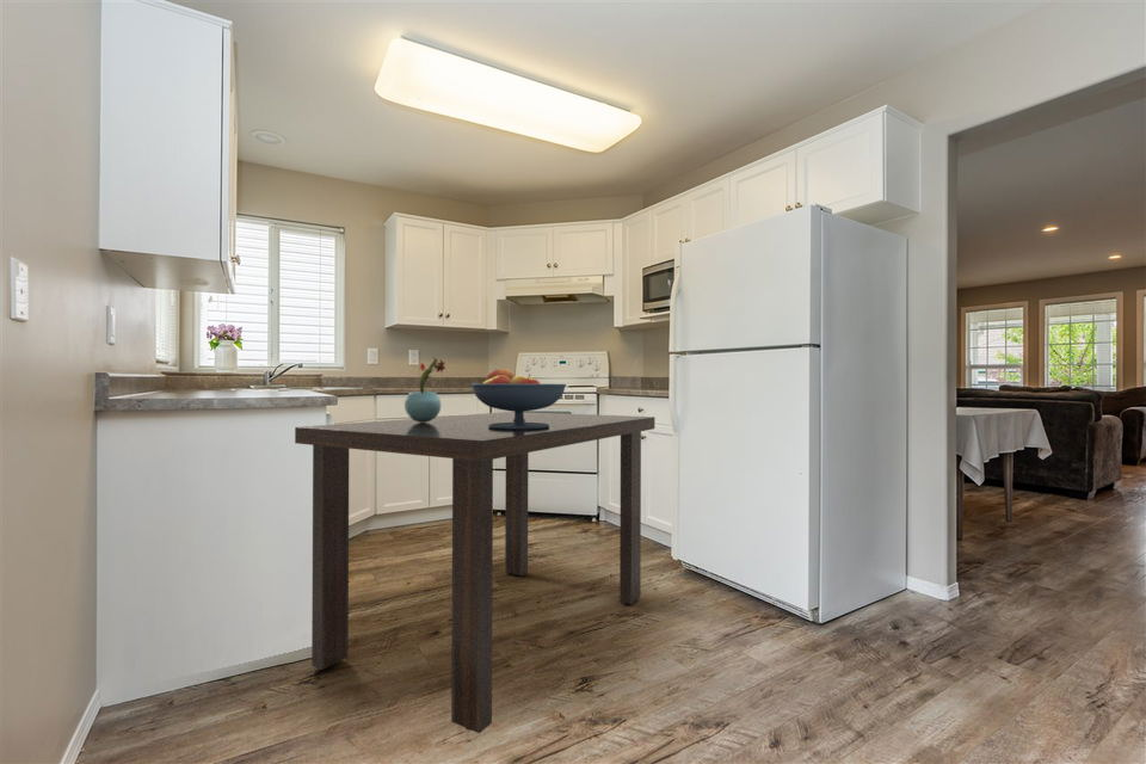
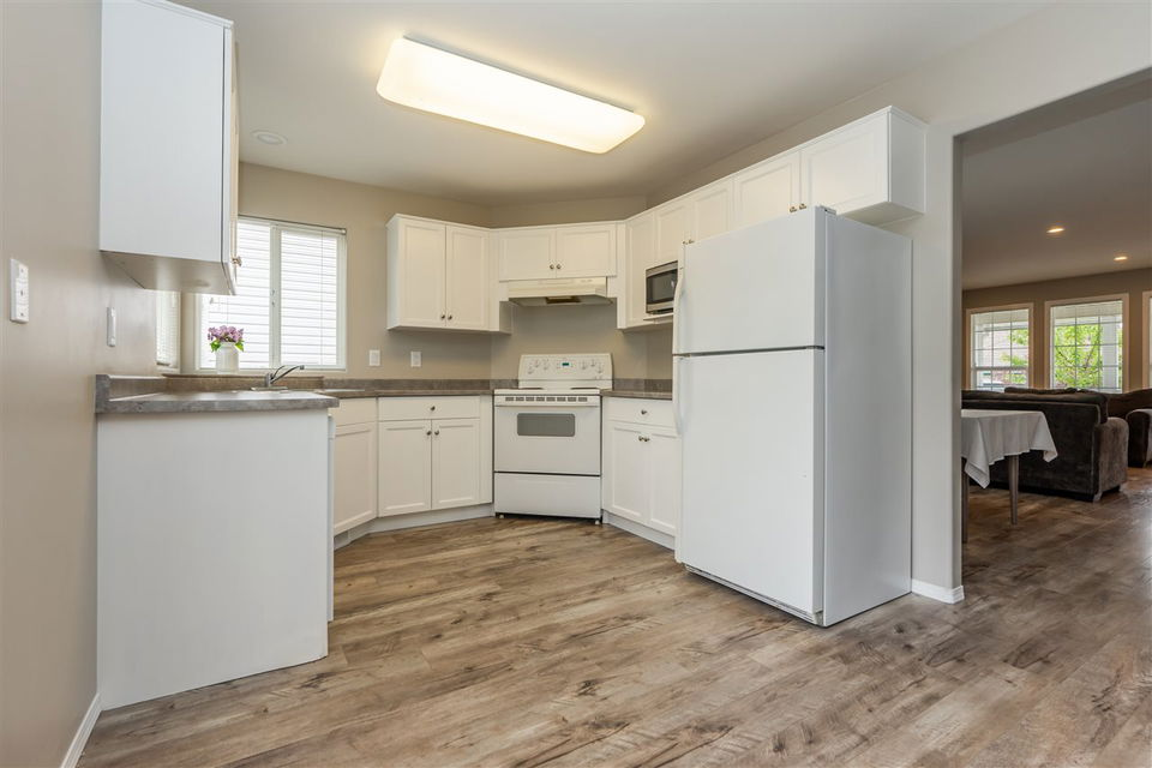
- potted flower (427, 388)
- dining table (505, 524)
- fruit bowl (518, 396)
